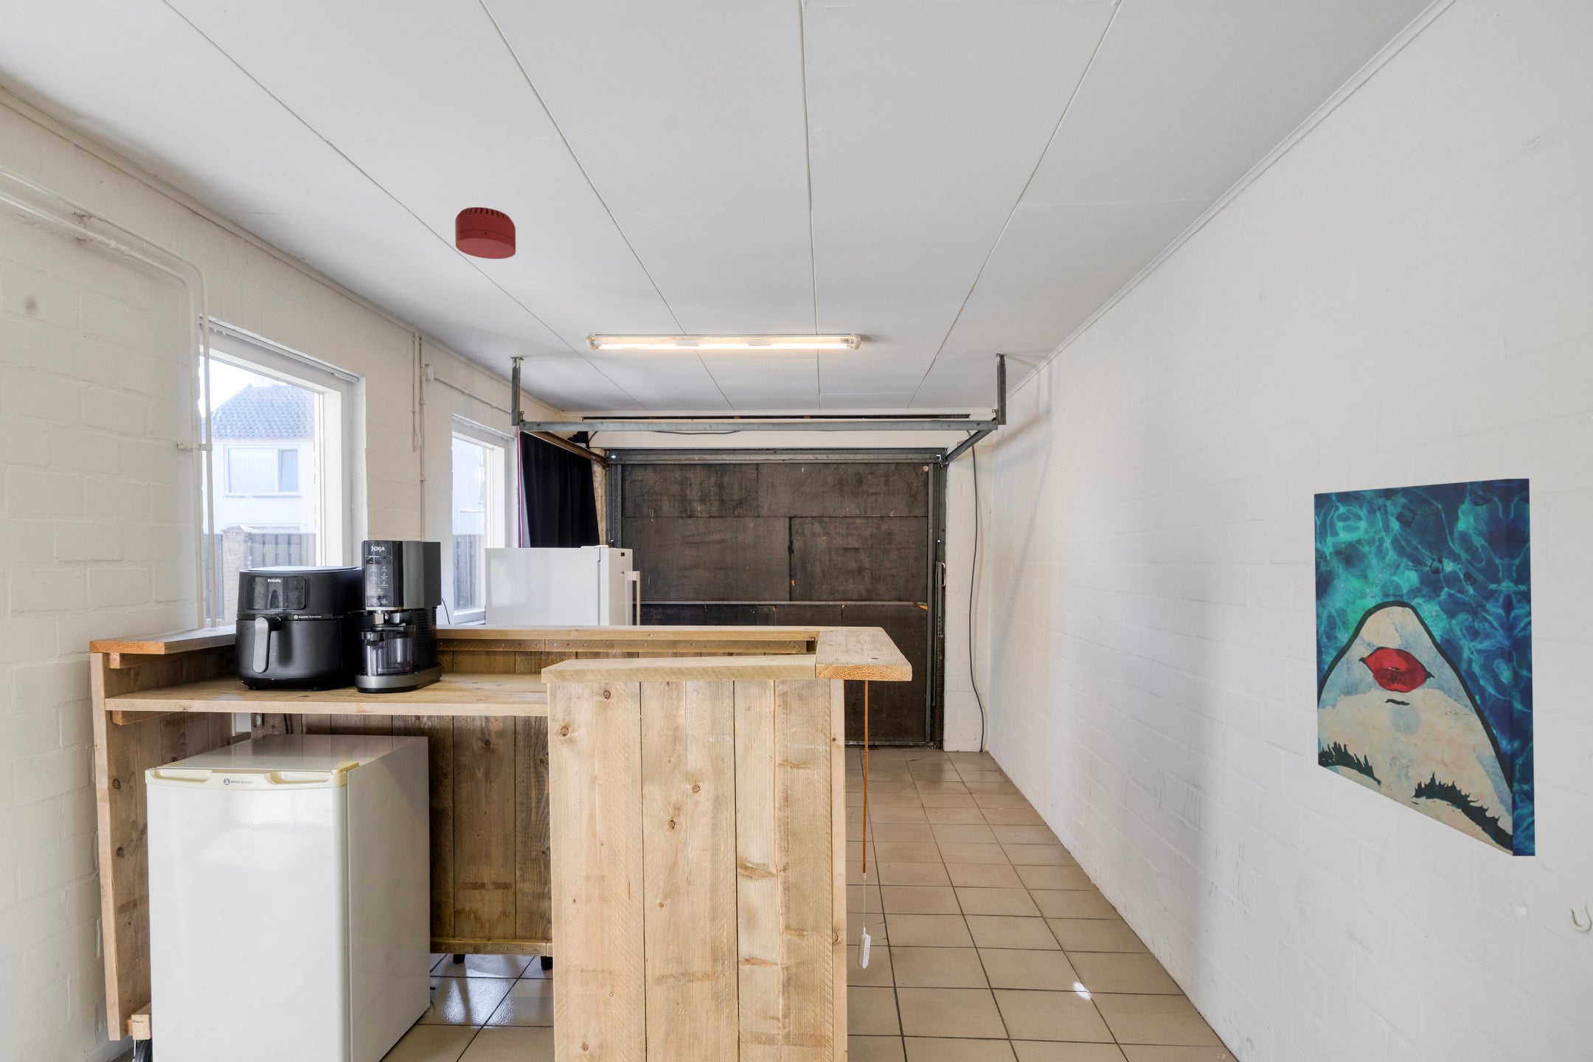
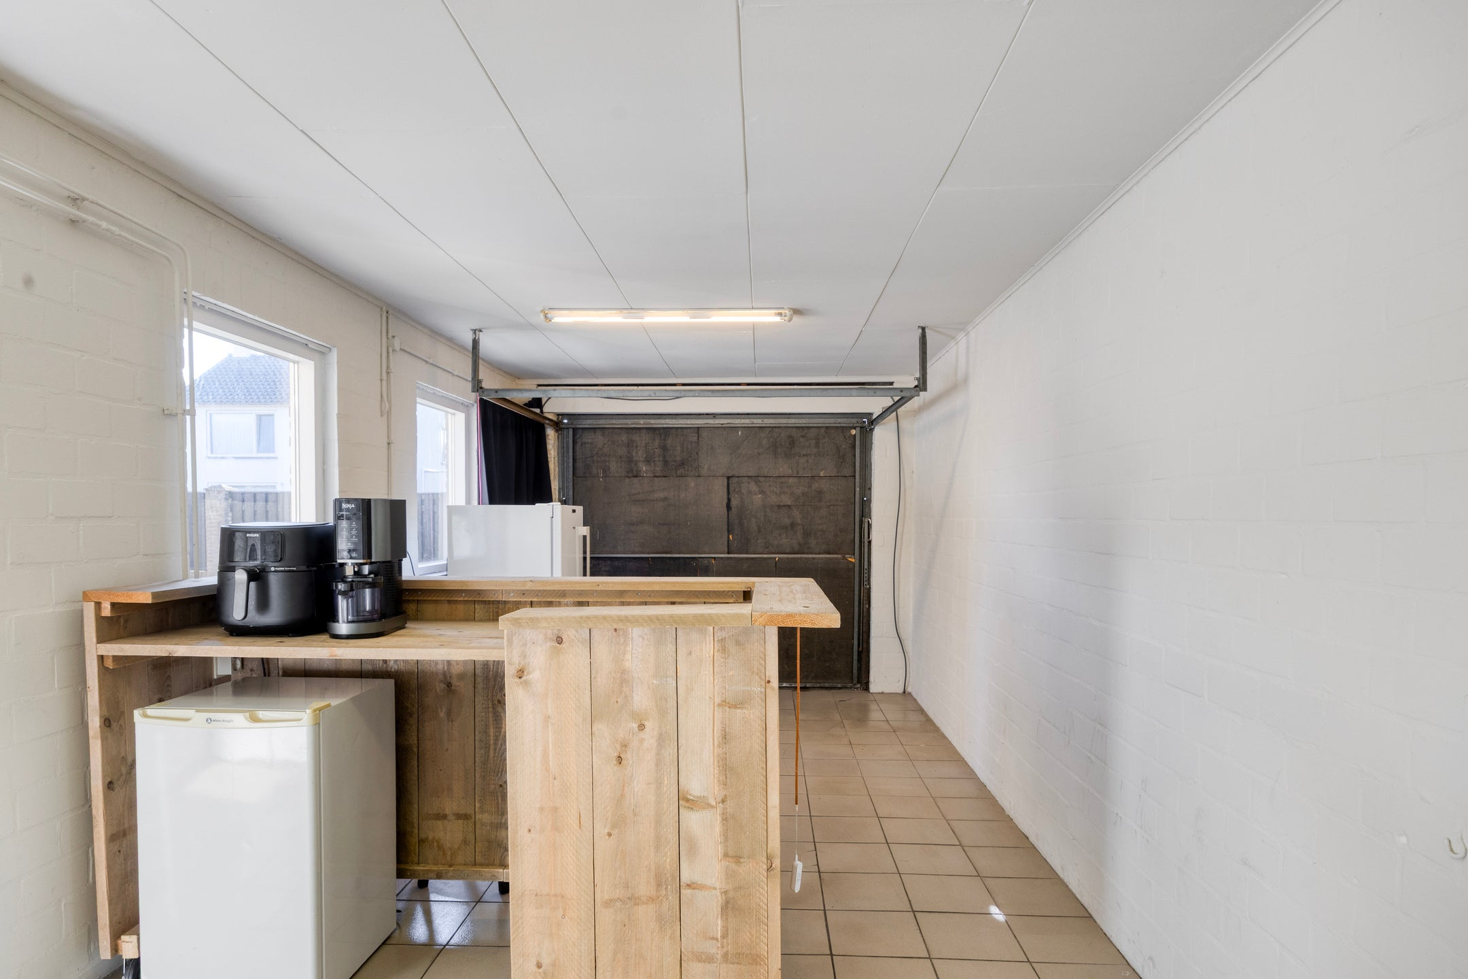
- smoke detector (485, 232)
- wall art (1406, 645)
